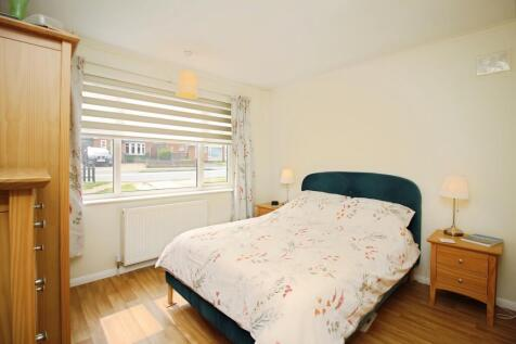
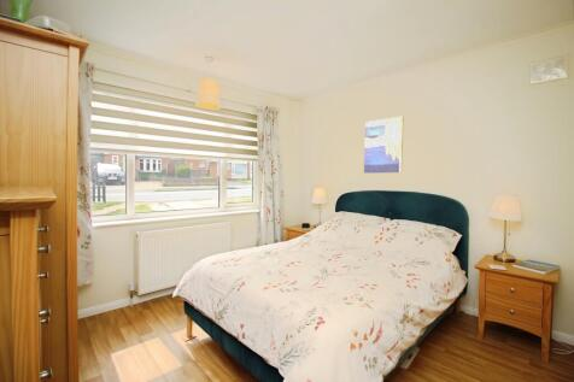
+ wall art (382, 146)
